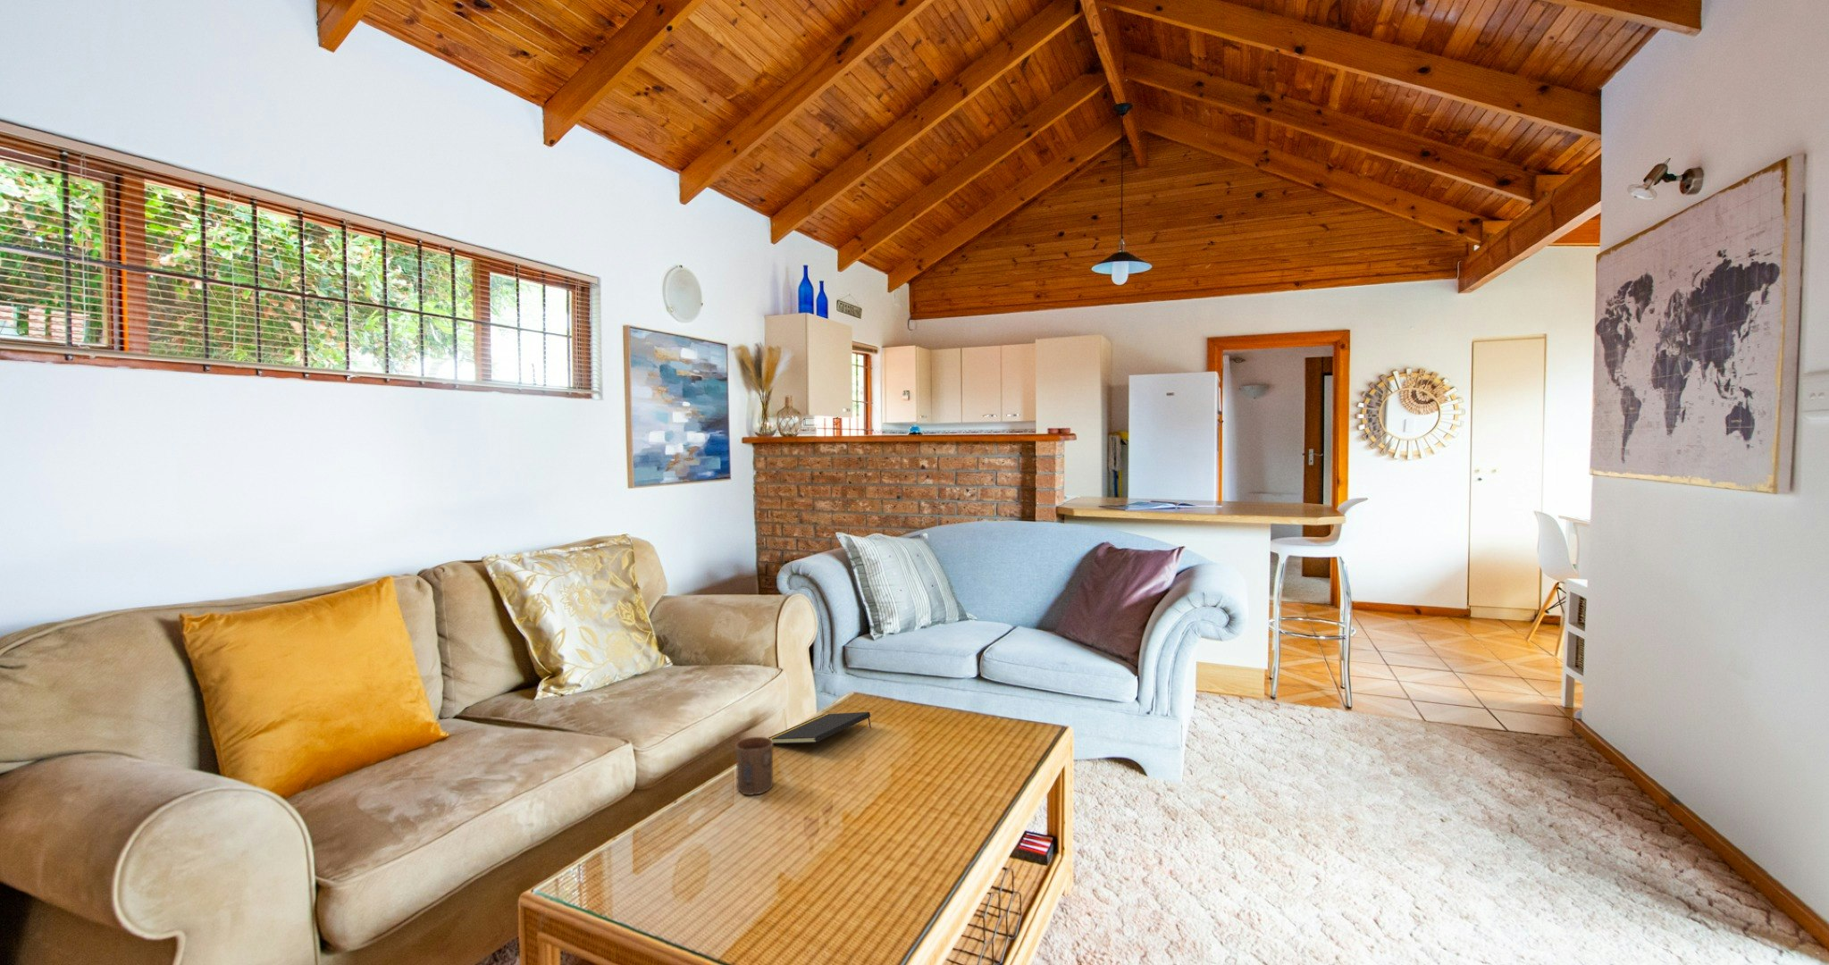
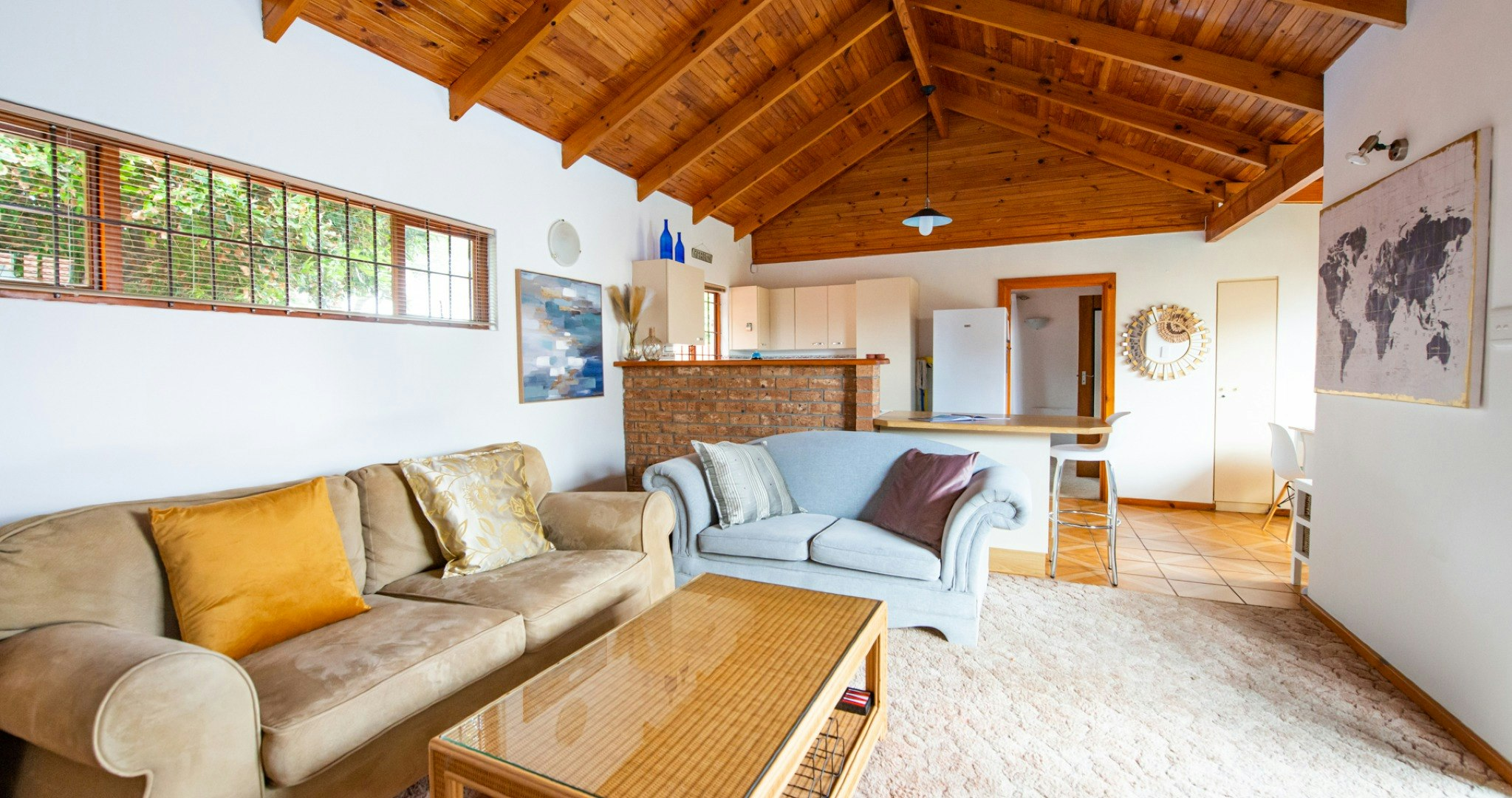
- notepad (819, 727)
- cup (754, 764)
